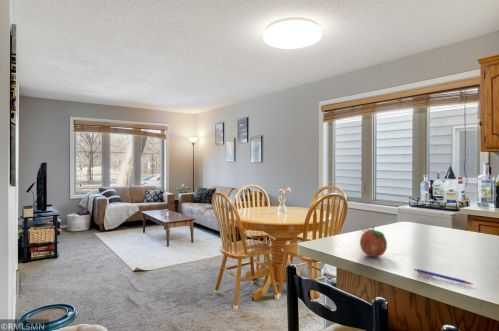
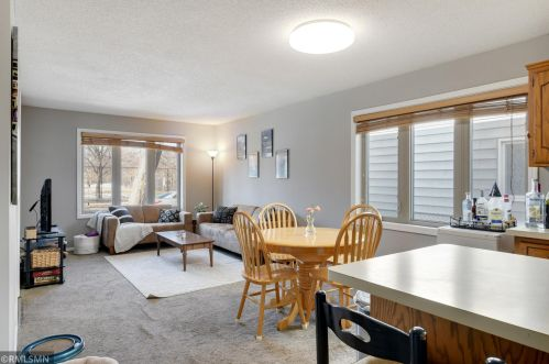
- fruit (373, 241)
- pen (442, 276)
